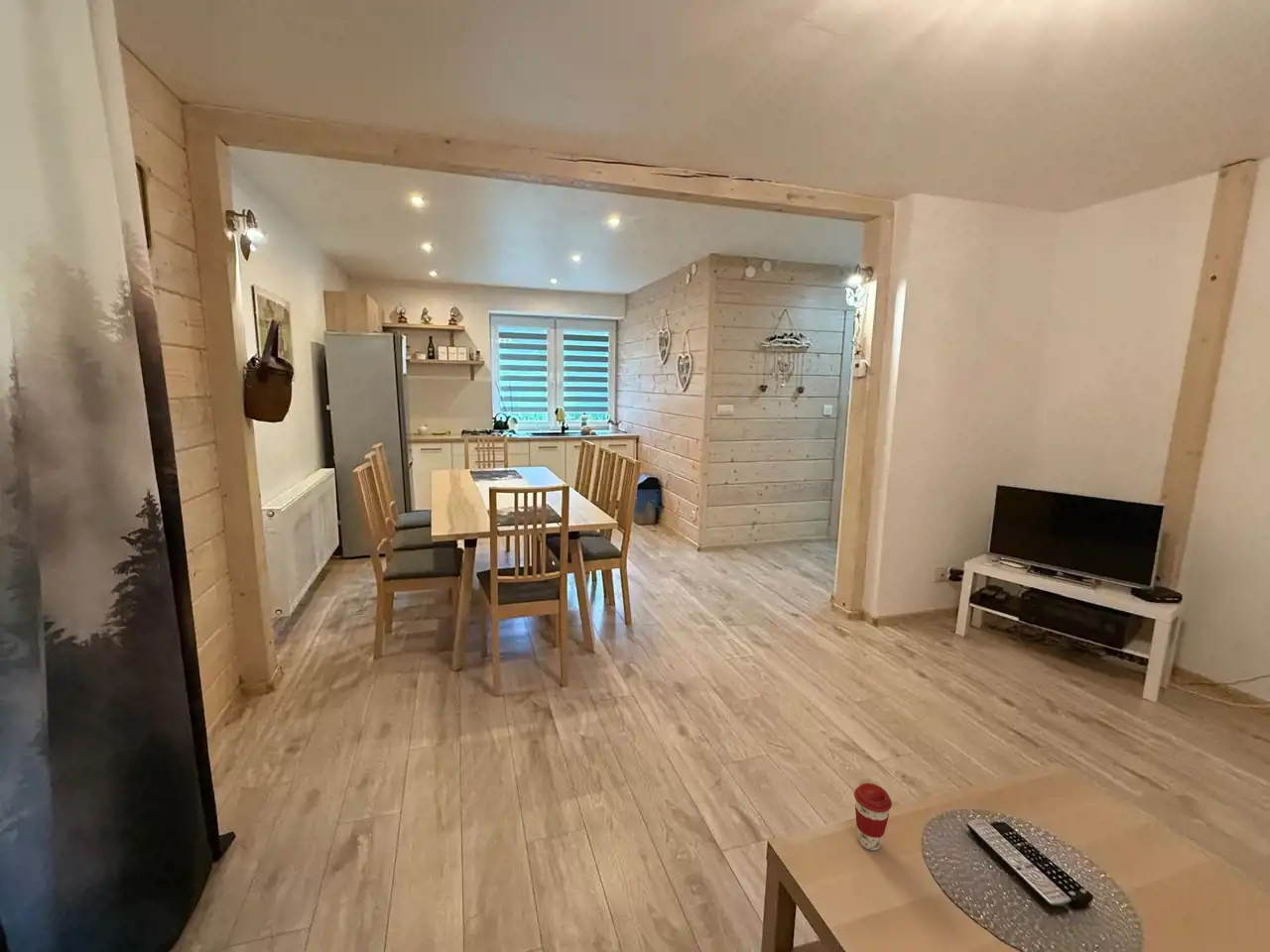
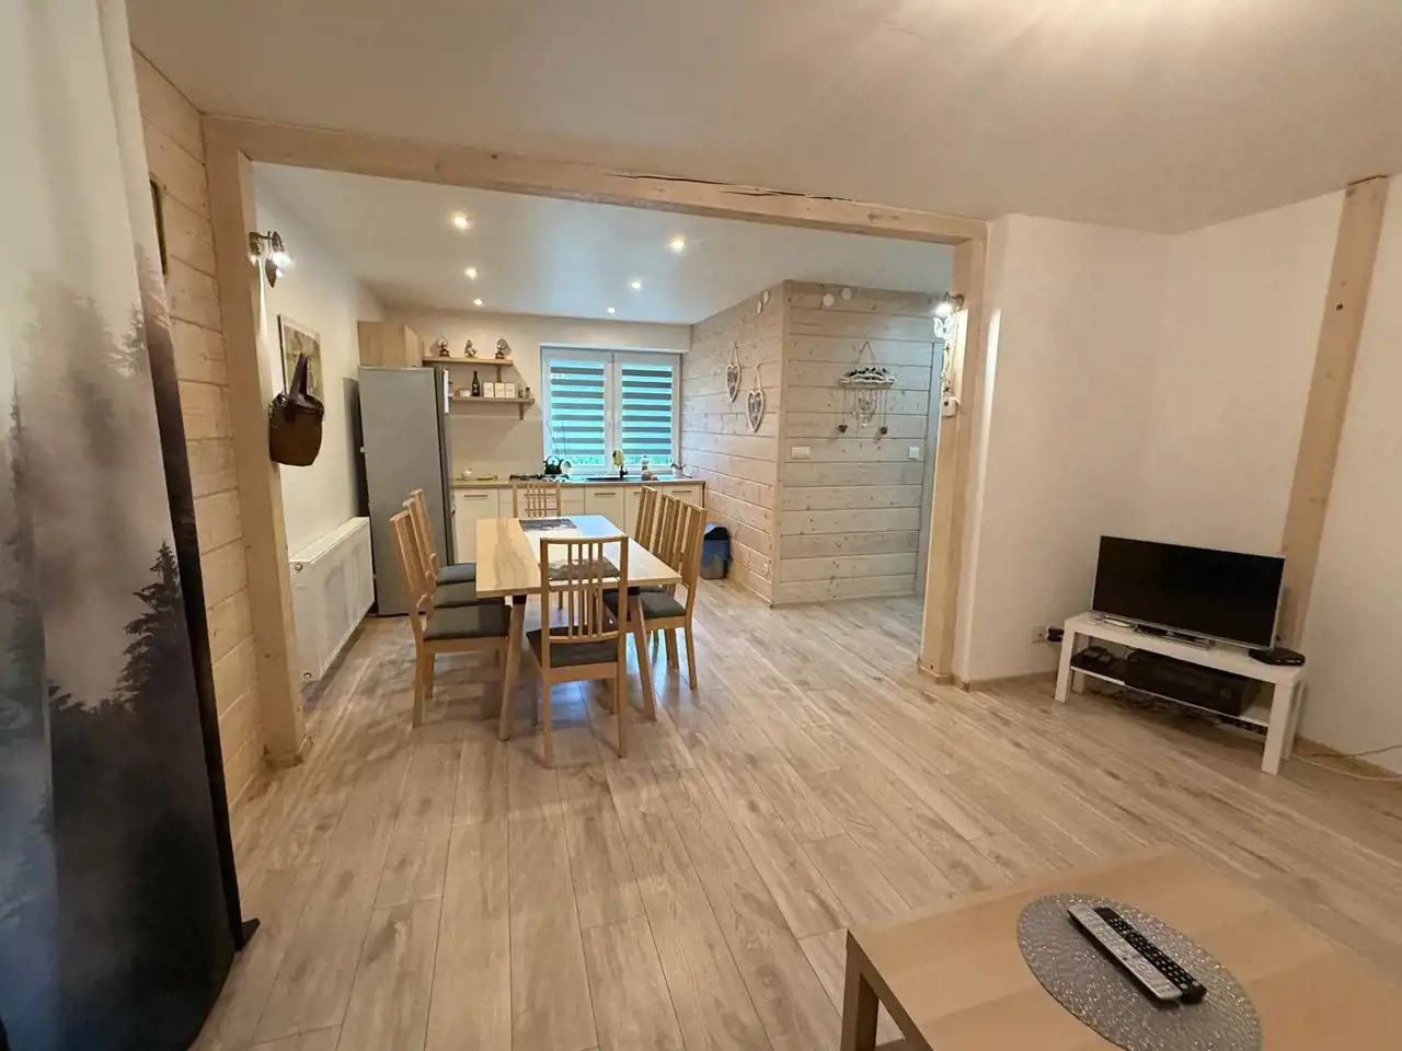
- coffee cup (870, 817)
